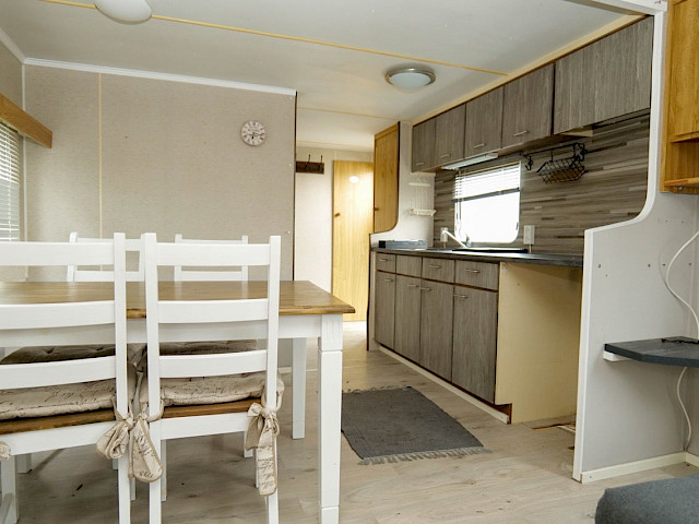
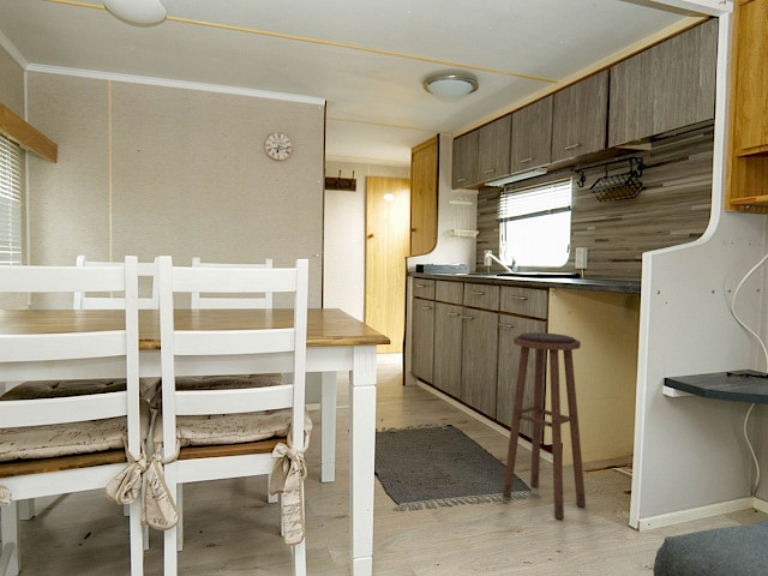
+ stool (546, 421)
